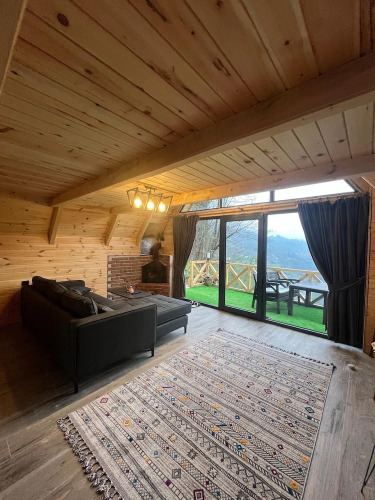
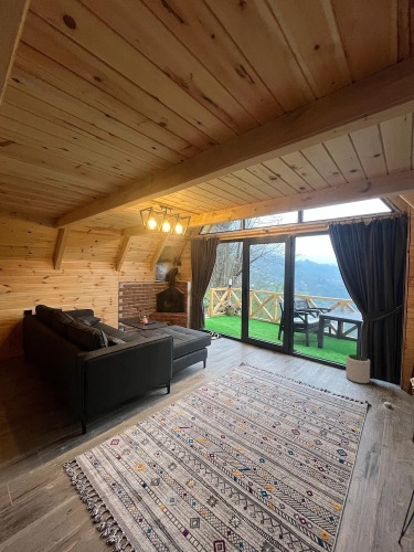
+ plant pot (358, 368)
